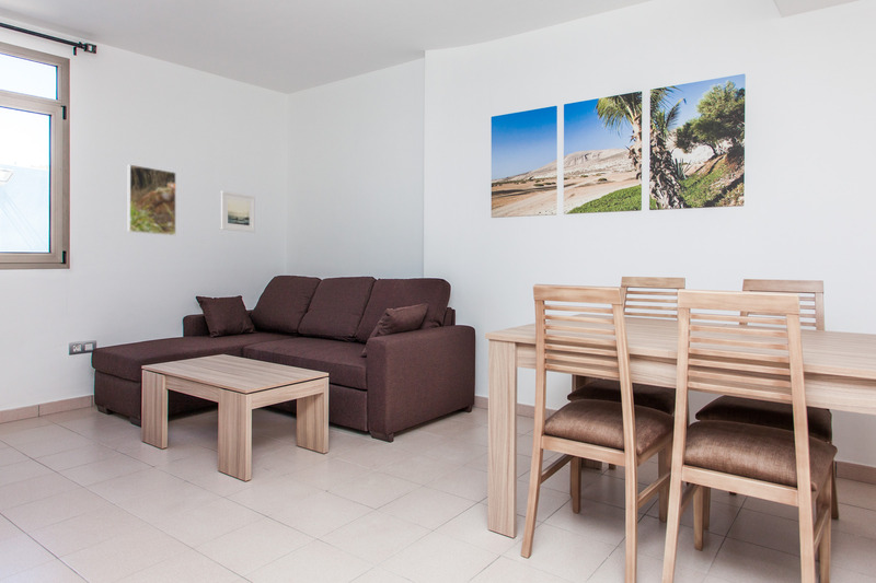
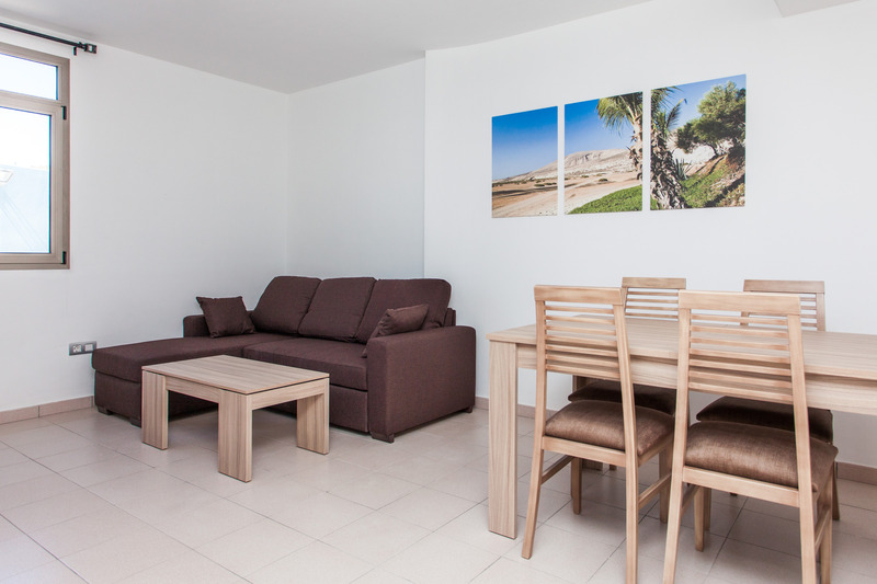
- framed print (152, 200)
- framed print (238, 212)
